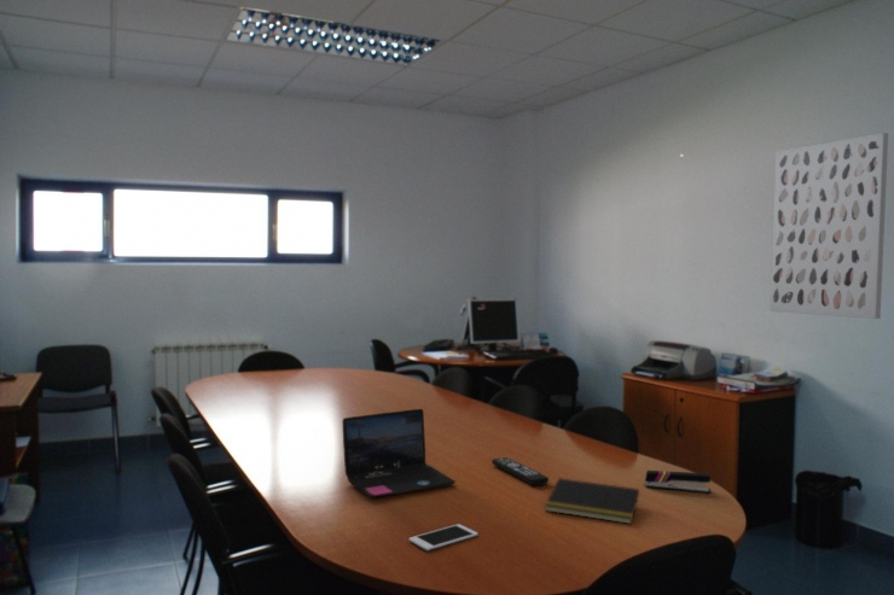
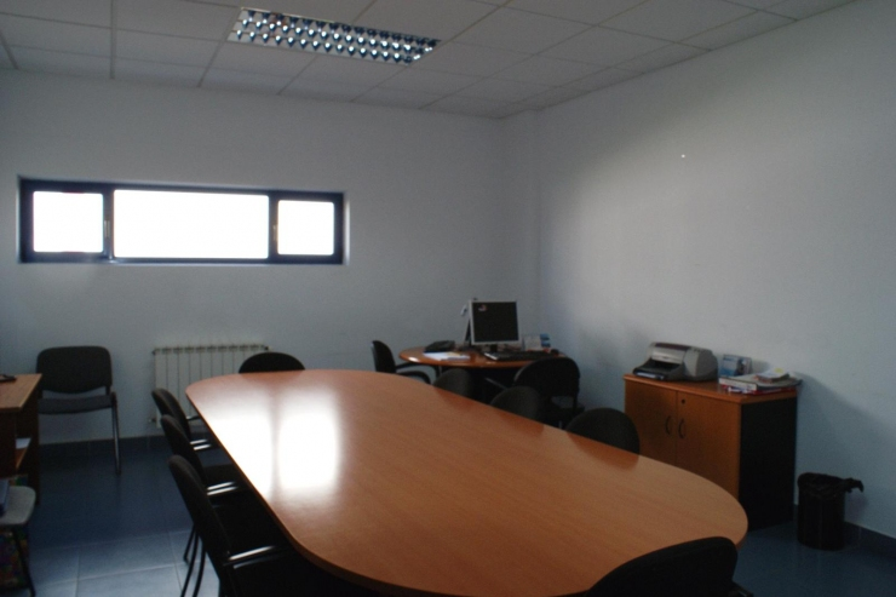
- stapler (677, 479)
- remote control (518, 471)
- wall art (824, 229)
- notepad (592, 498)
- cell phone (443, 536)
- laptop (397, 450)
